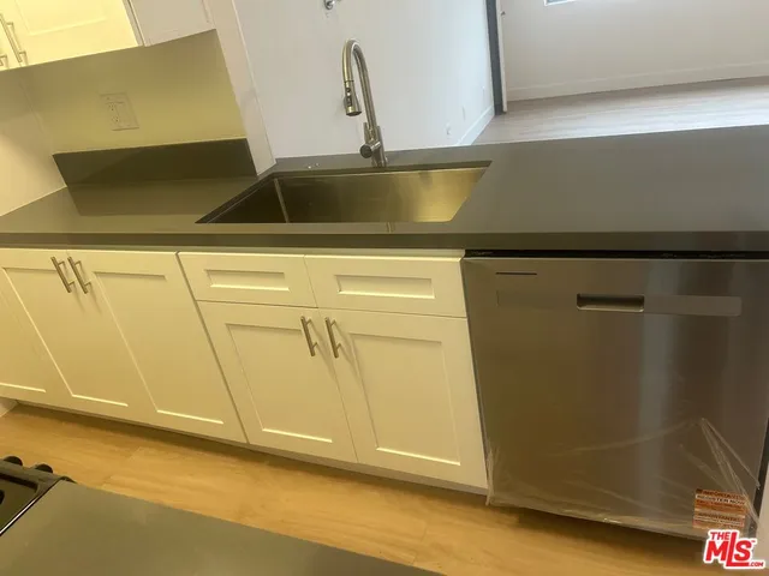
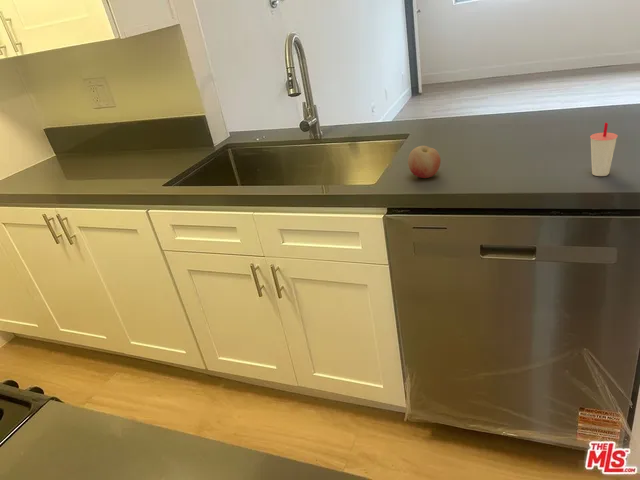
+ cup (602, 148)
+ fruit (424, 161)
